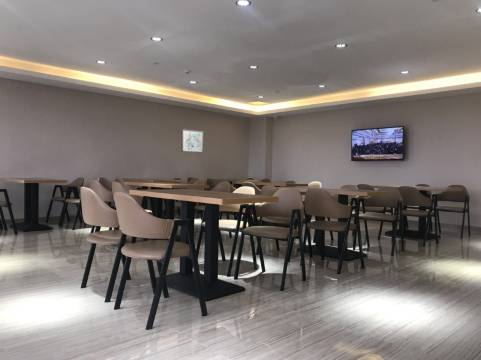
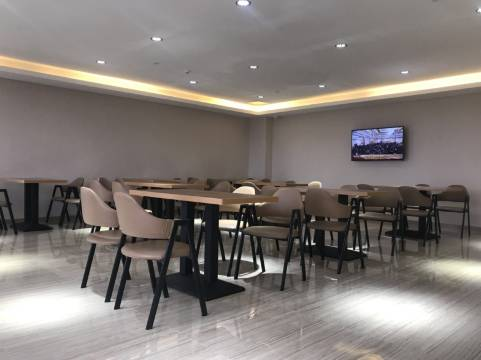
- wall art (192, 141)
